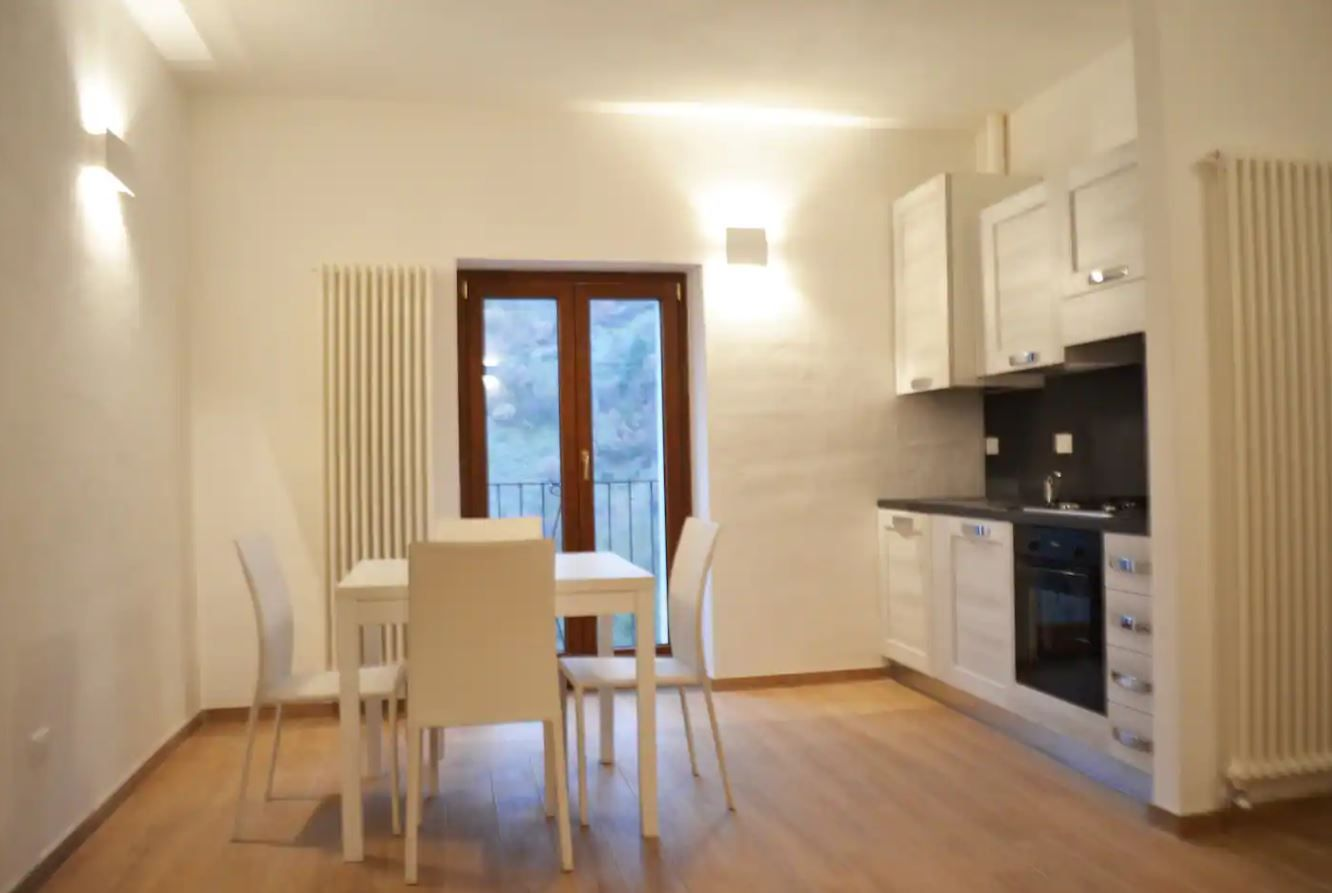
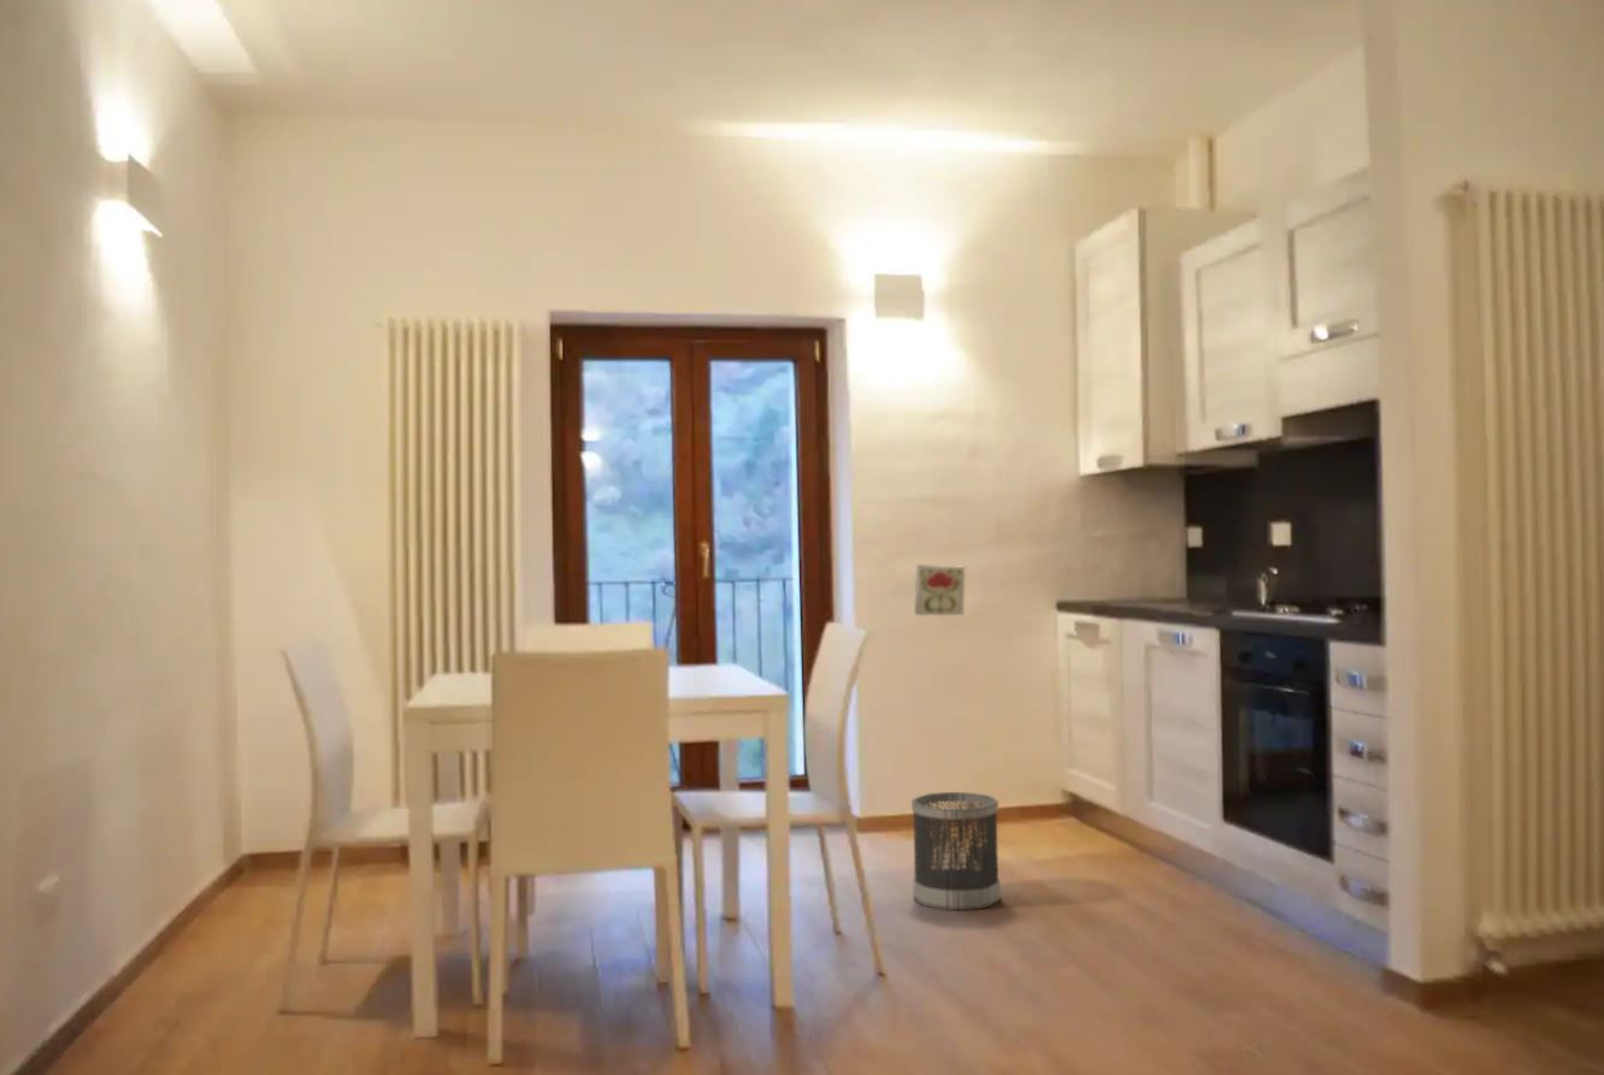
+ wastebasket (955, 849)
+ decorative tile (939, 590)
